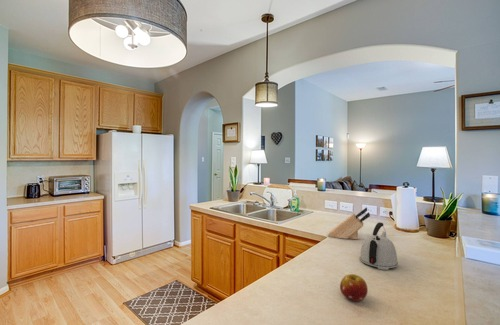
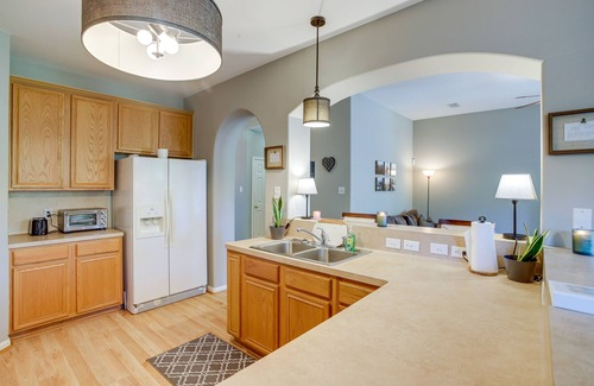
- knife block (348, 221)
- fruit (353, 287)
- kettle (378, 242)
